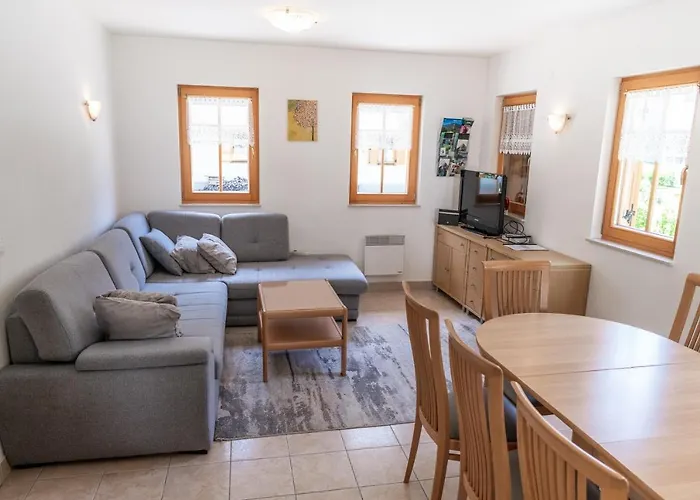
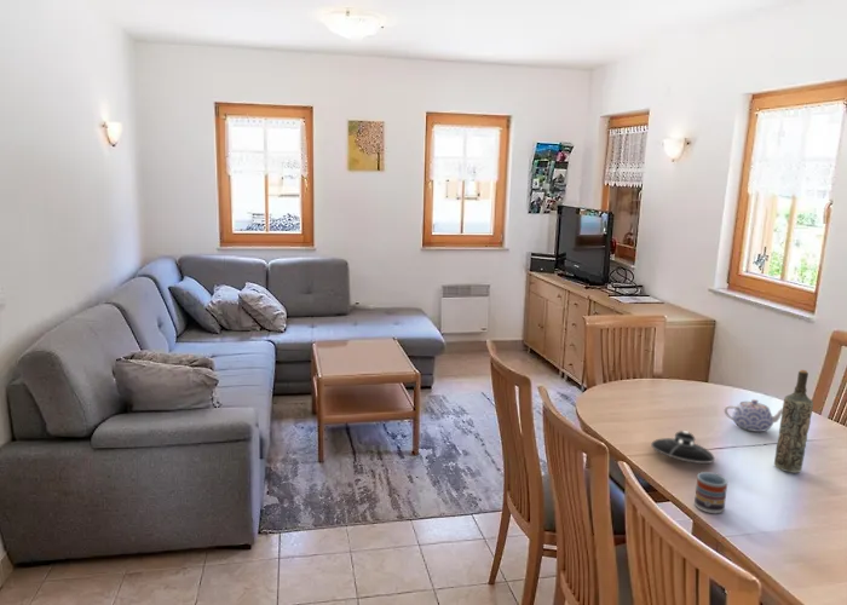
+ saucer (682, 443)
+ teapot (755, 414)
+ cup (709, 489)
+ bottle (795, 420)
